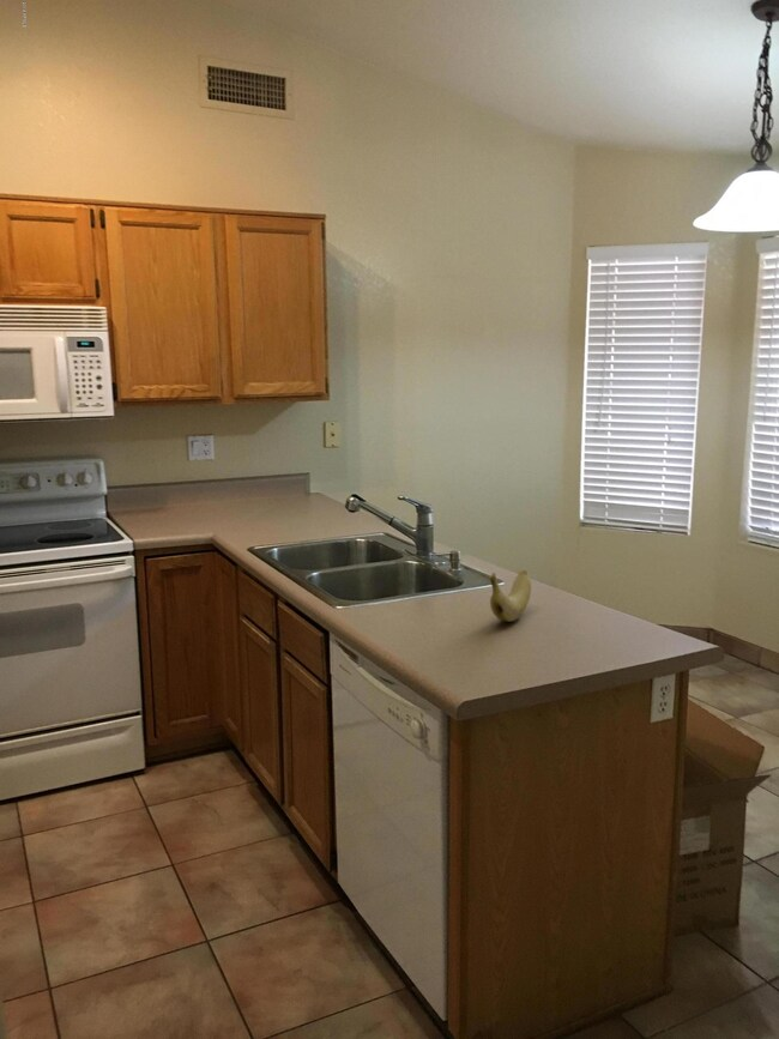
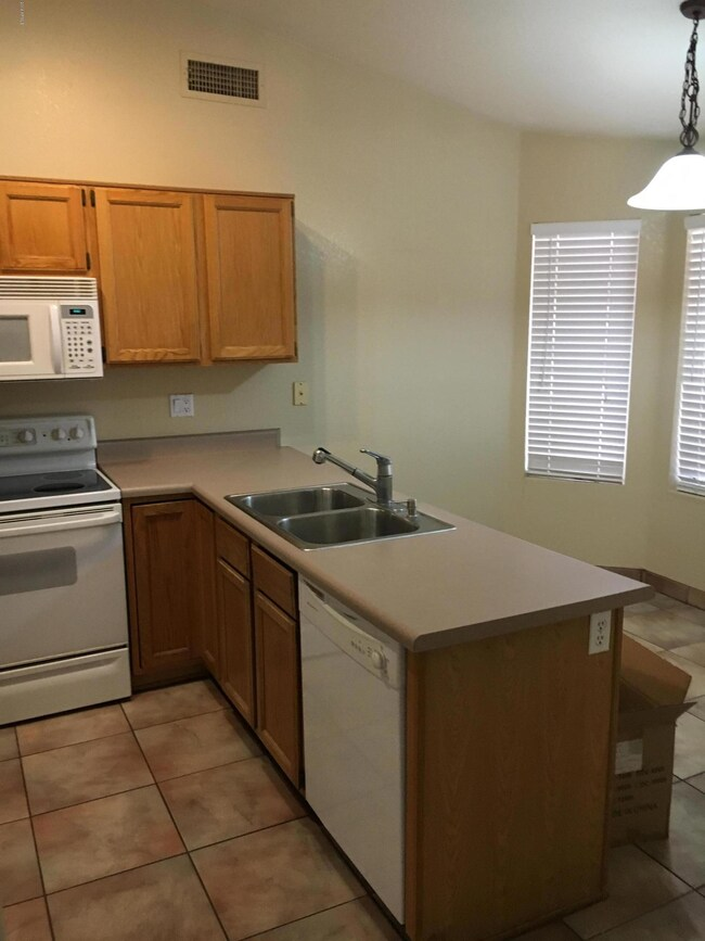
- banana (509, 592)
